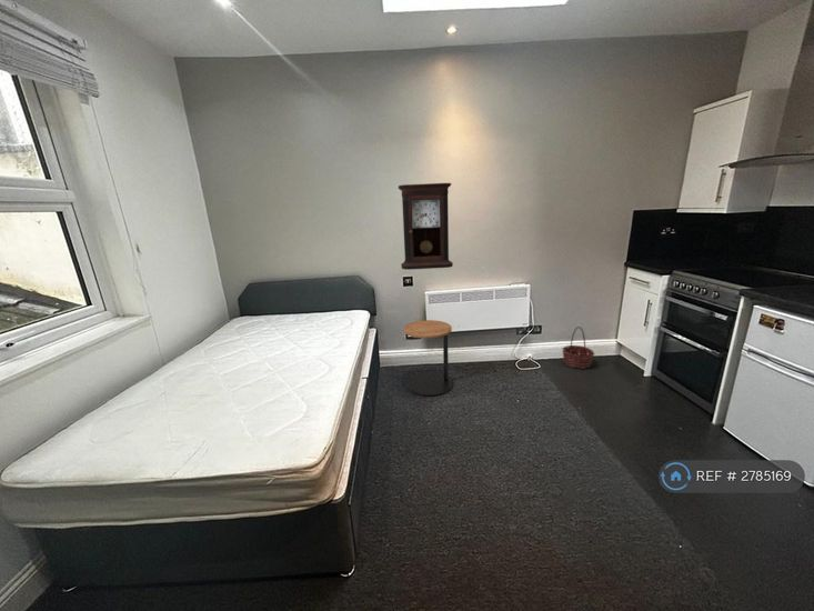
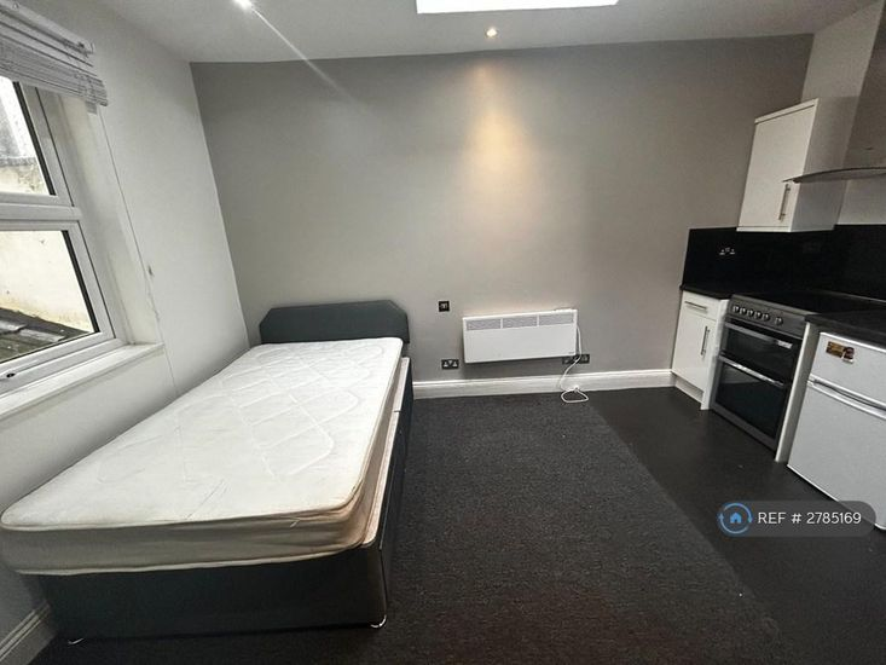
- pendulum clock (425, 227)
- side table (443, 355)
- basket (579, 345)
